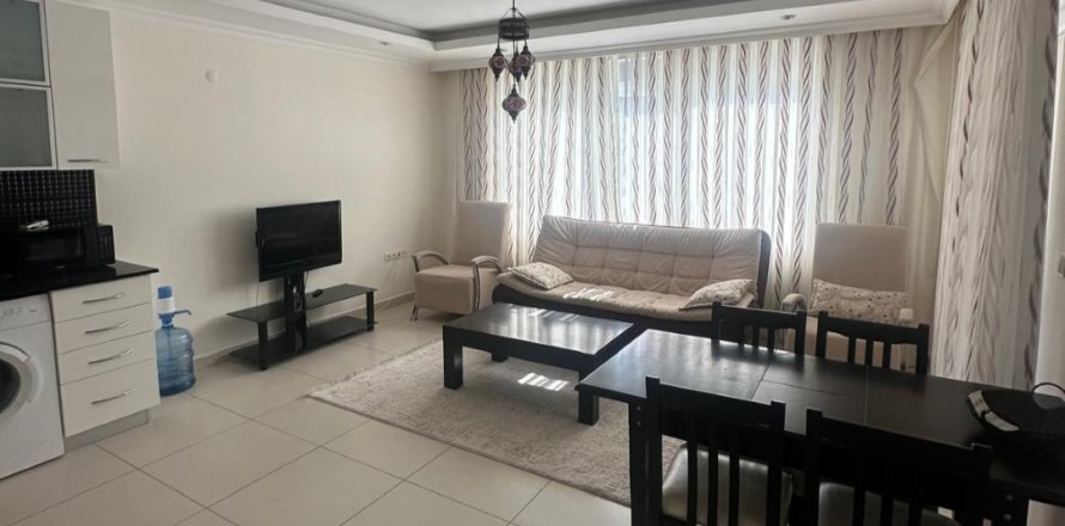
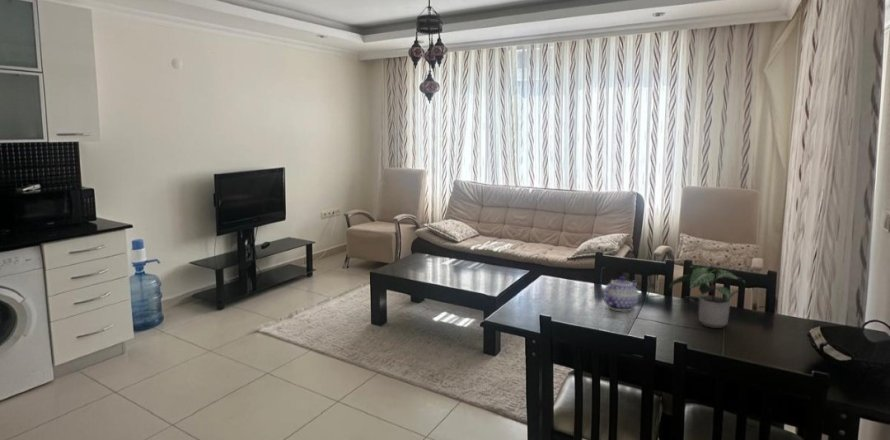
+ potted plant (707, 296)
+ teapot (621, 292)
